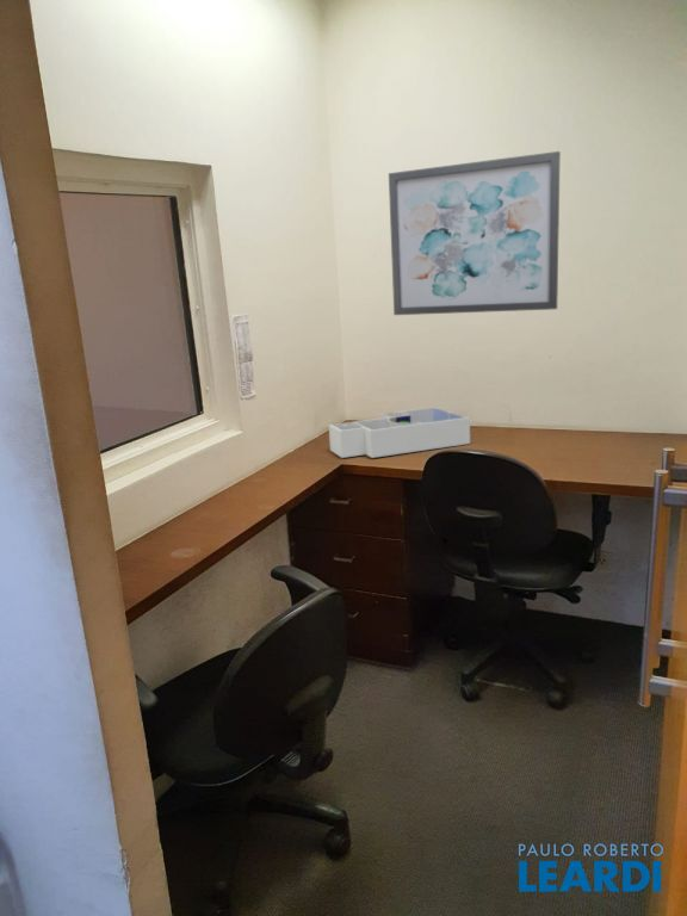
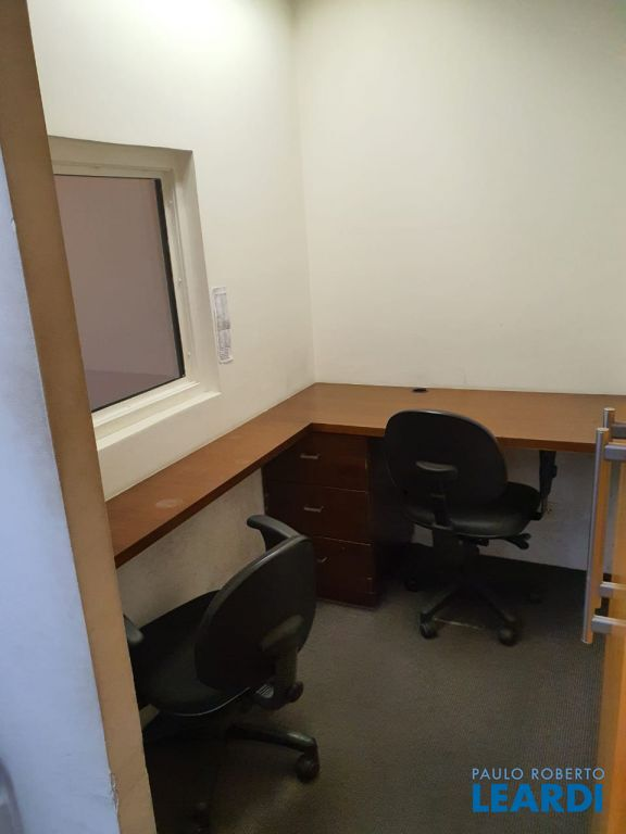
- wall art (470, 239)
- desk organizer (395, 432)
